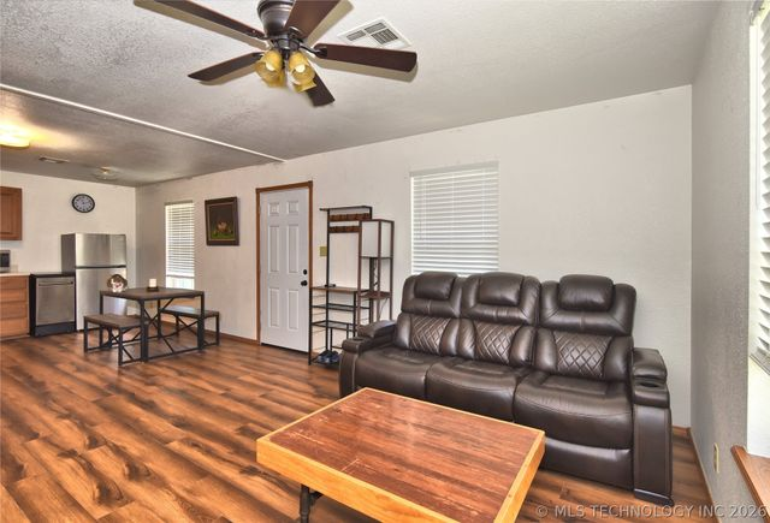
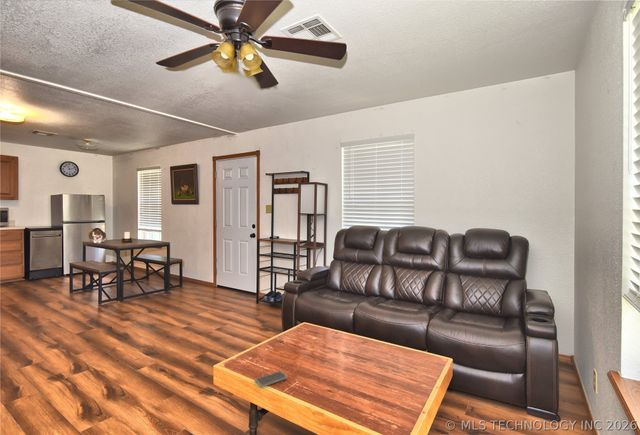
+ smartphone (271, 378)
